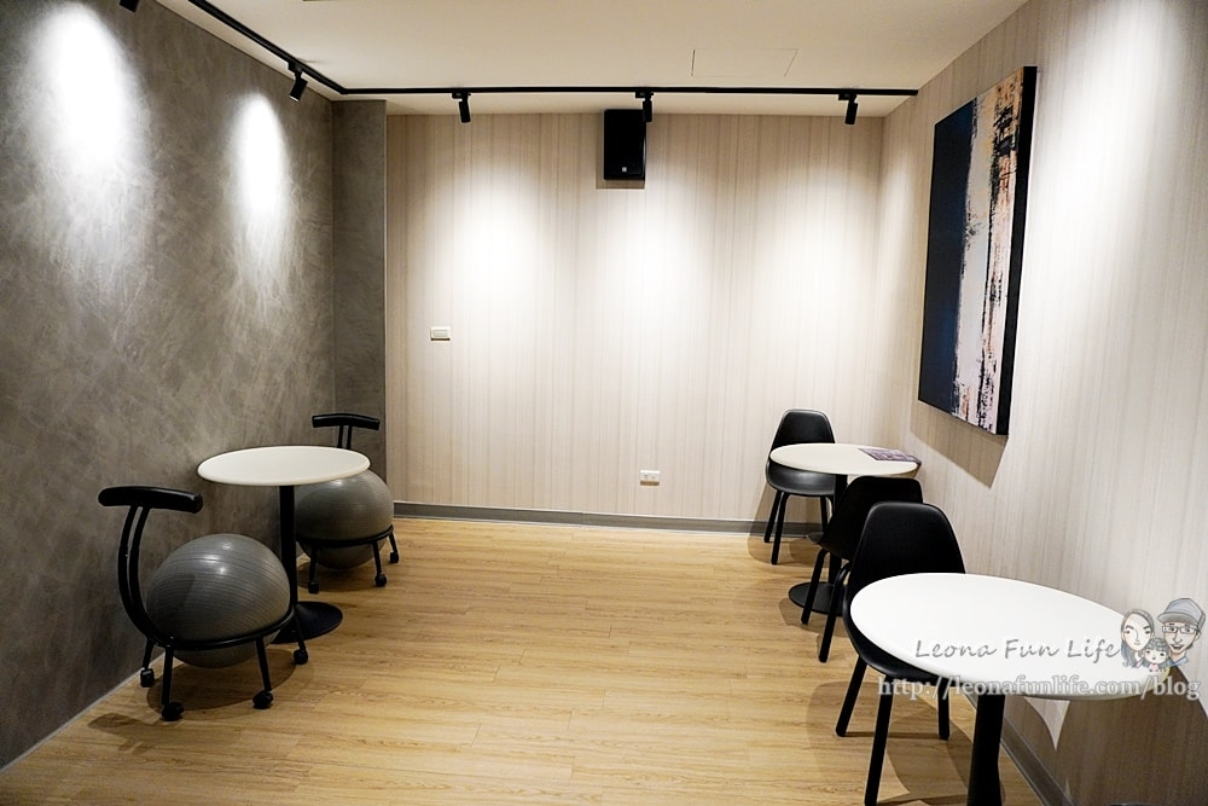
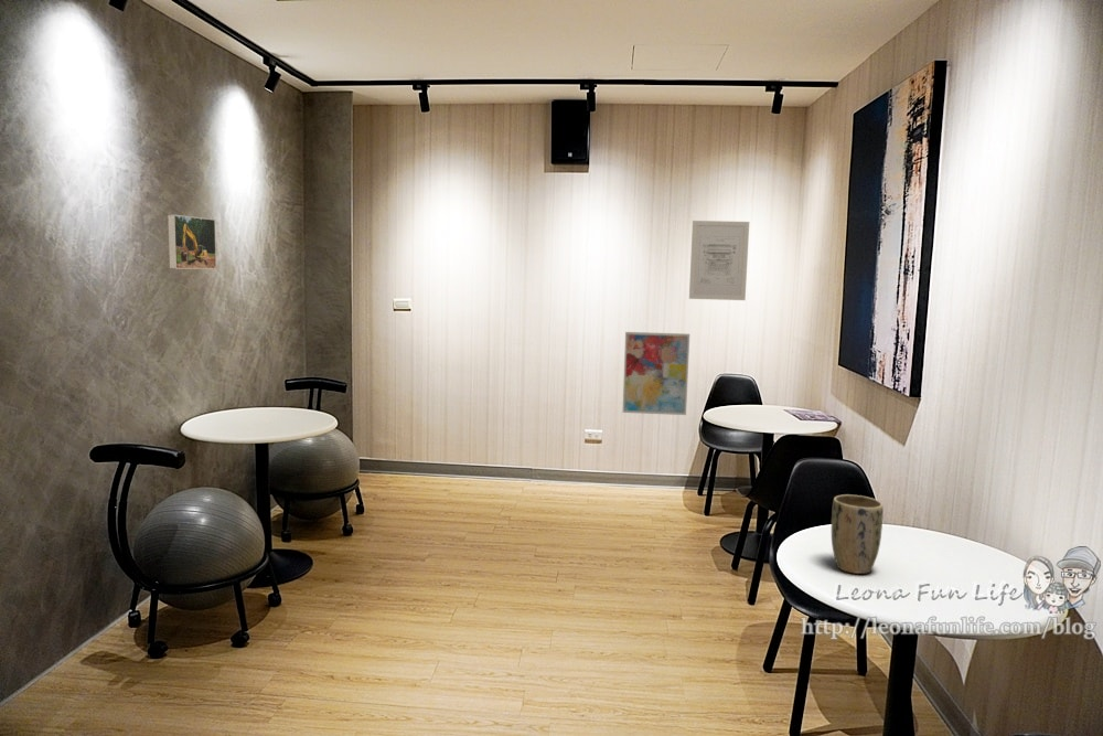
+ wall art (718, 260)
+ wall art (655, 373)
+ plant pot (855, 534)
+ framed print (193, 243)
